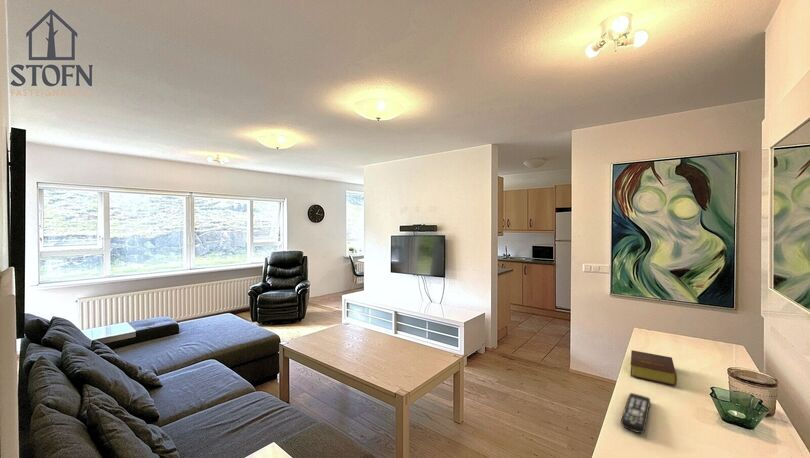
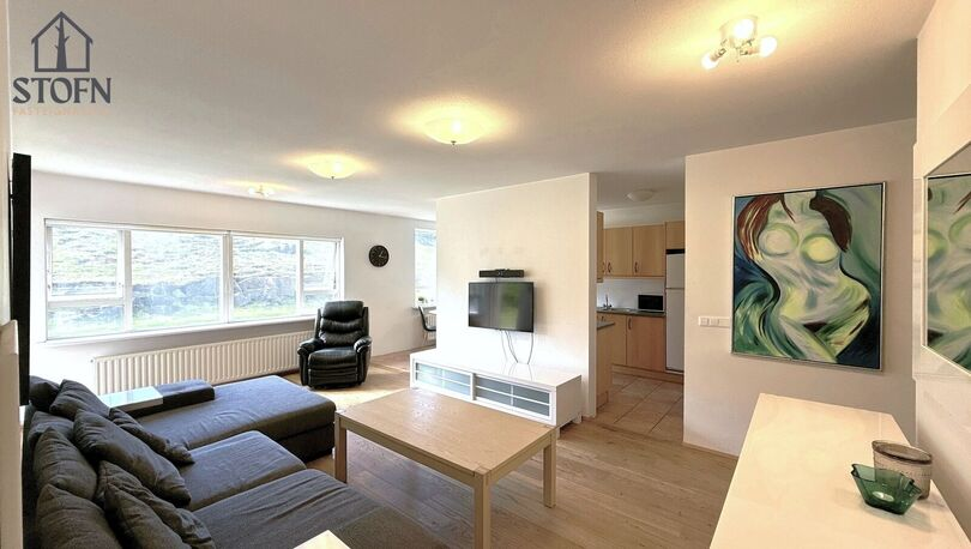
- bible (652, 366)
- remote control (636, 411)
